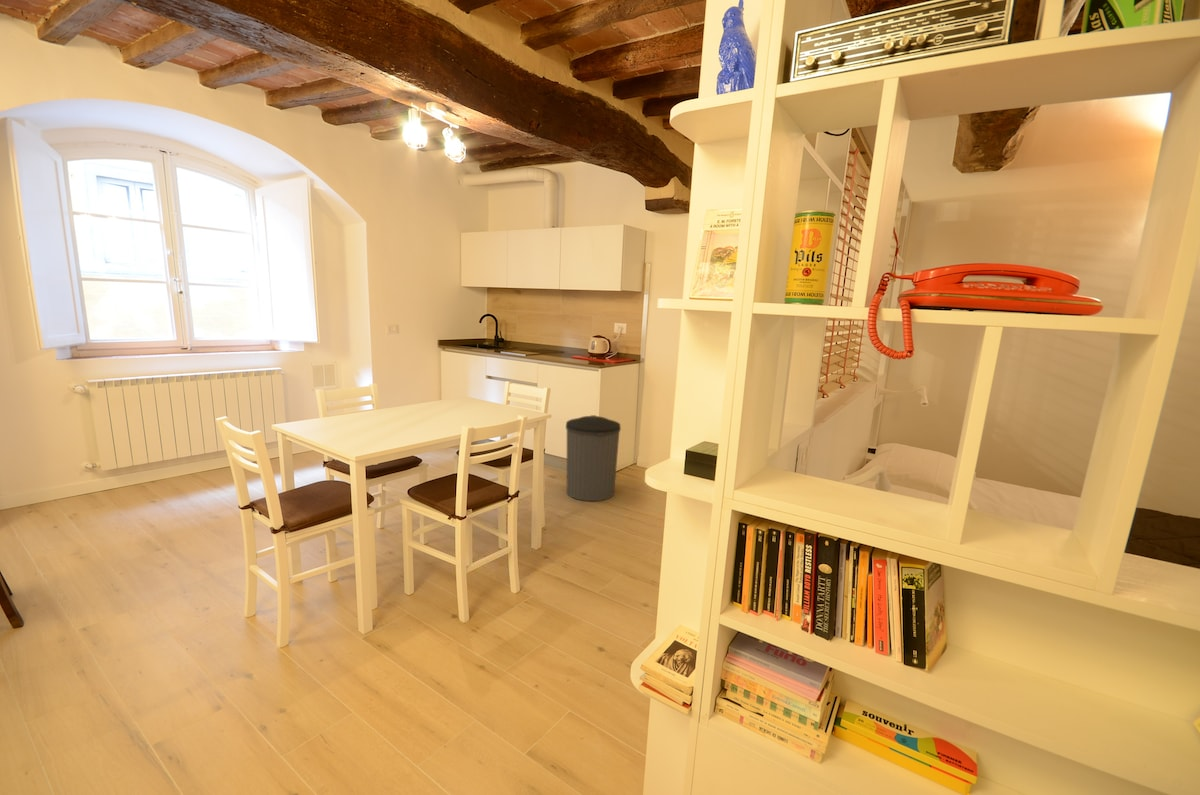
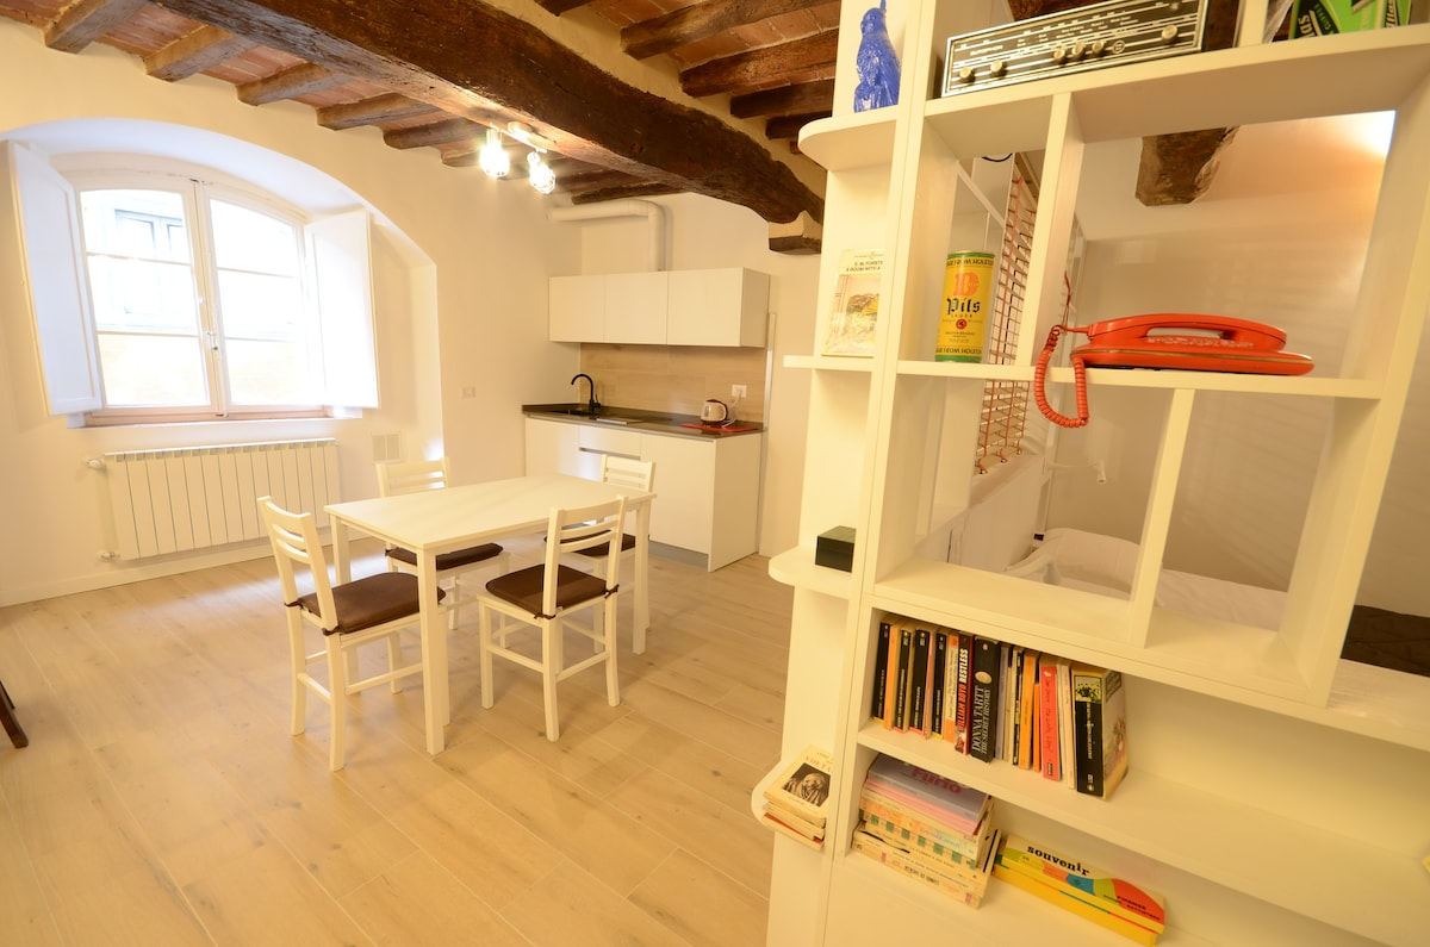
- trash can (592, 454)
